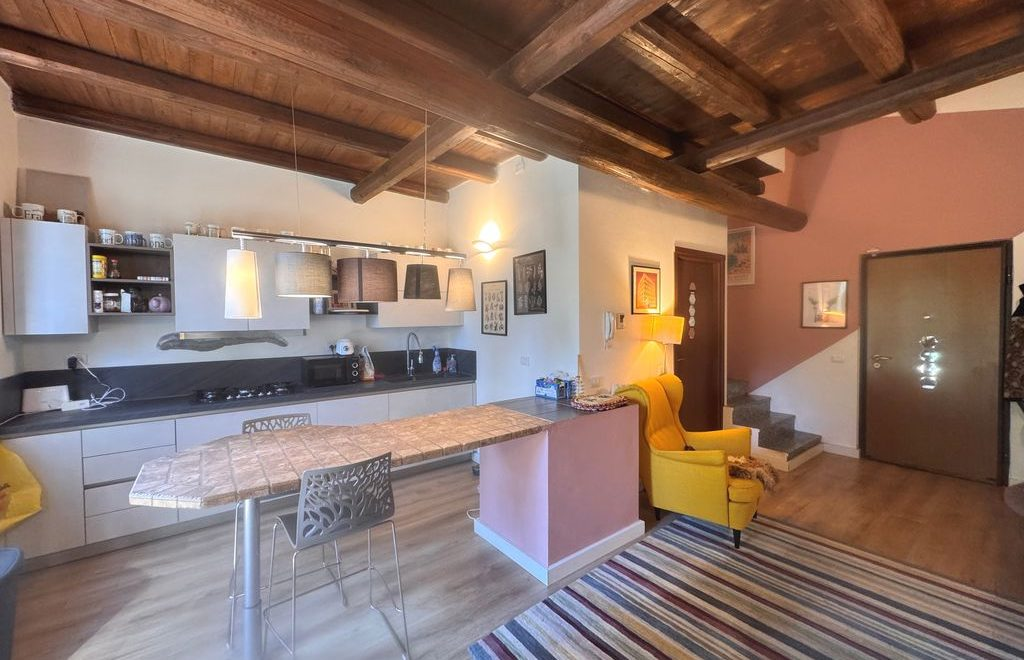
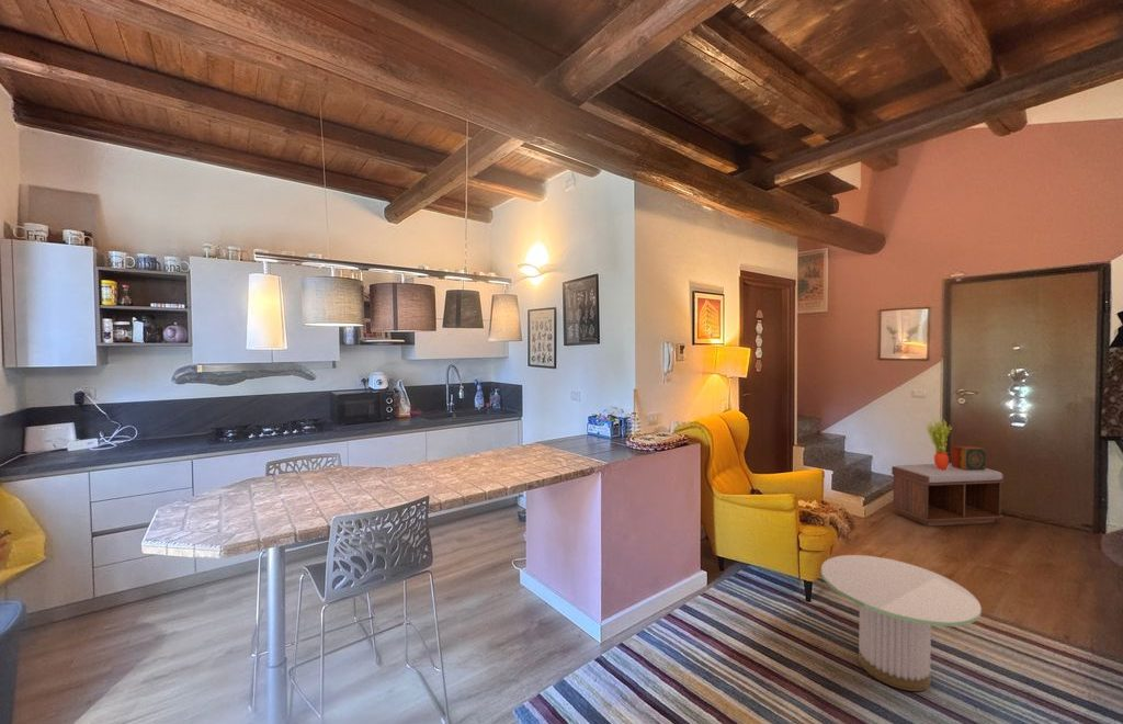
+ potted plant (937, 443)
+ bench (945, 493)
+ side table (893, 626)
+ decorative box (966, 456)
